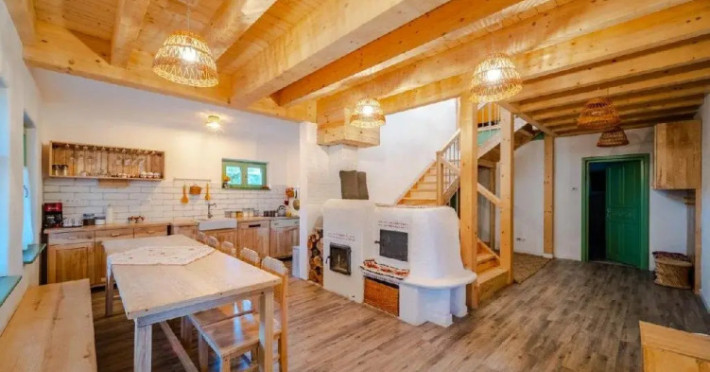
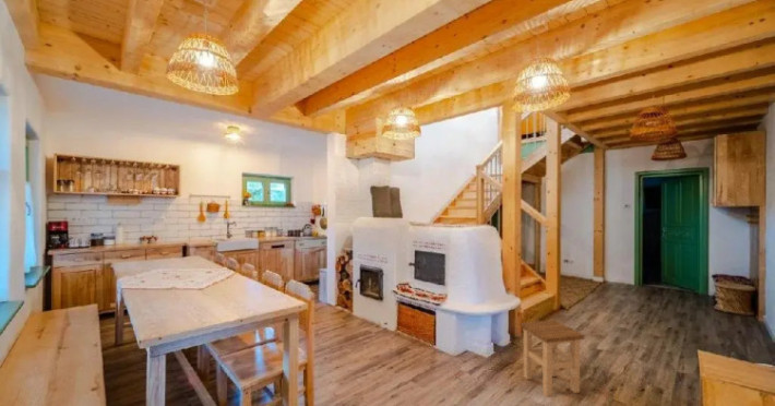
+ stool (550, 356)
